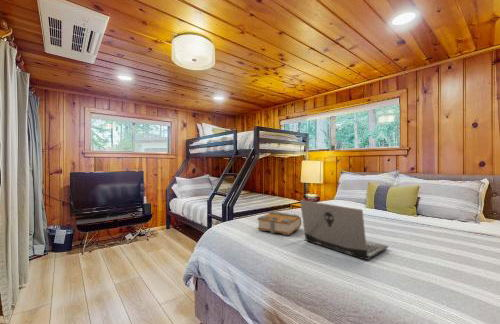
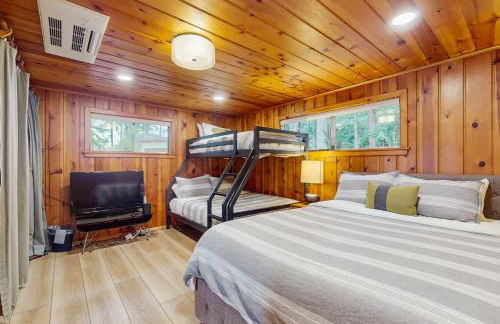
- book (279, 222)
- laptop (342, 223)
